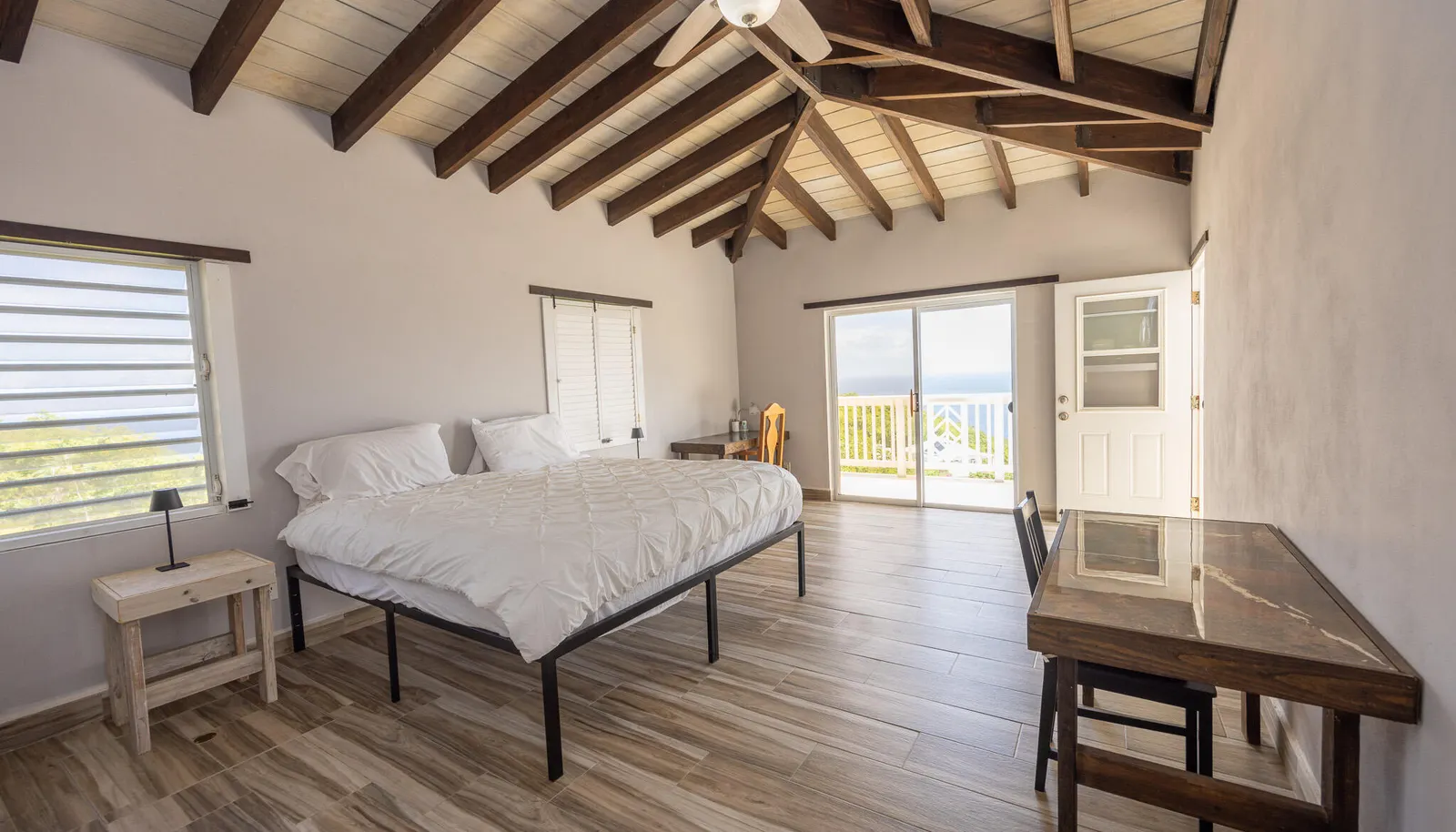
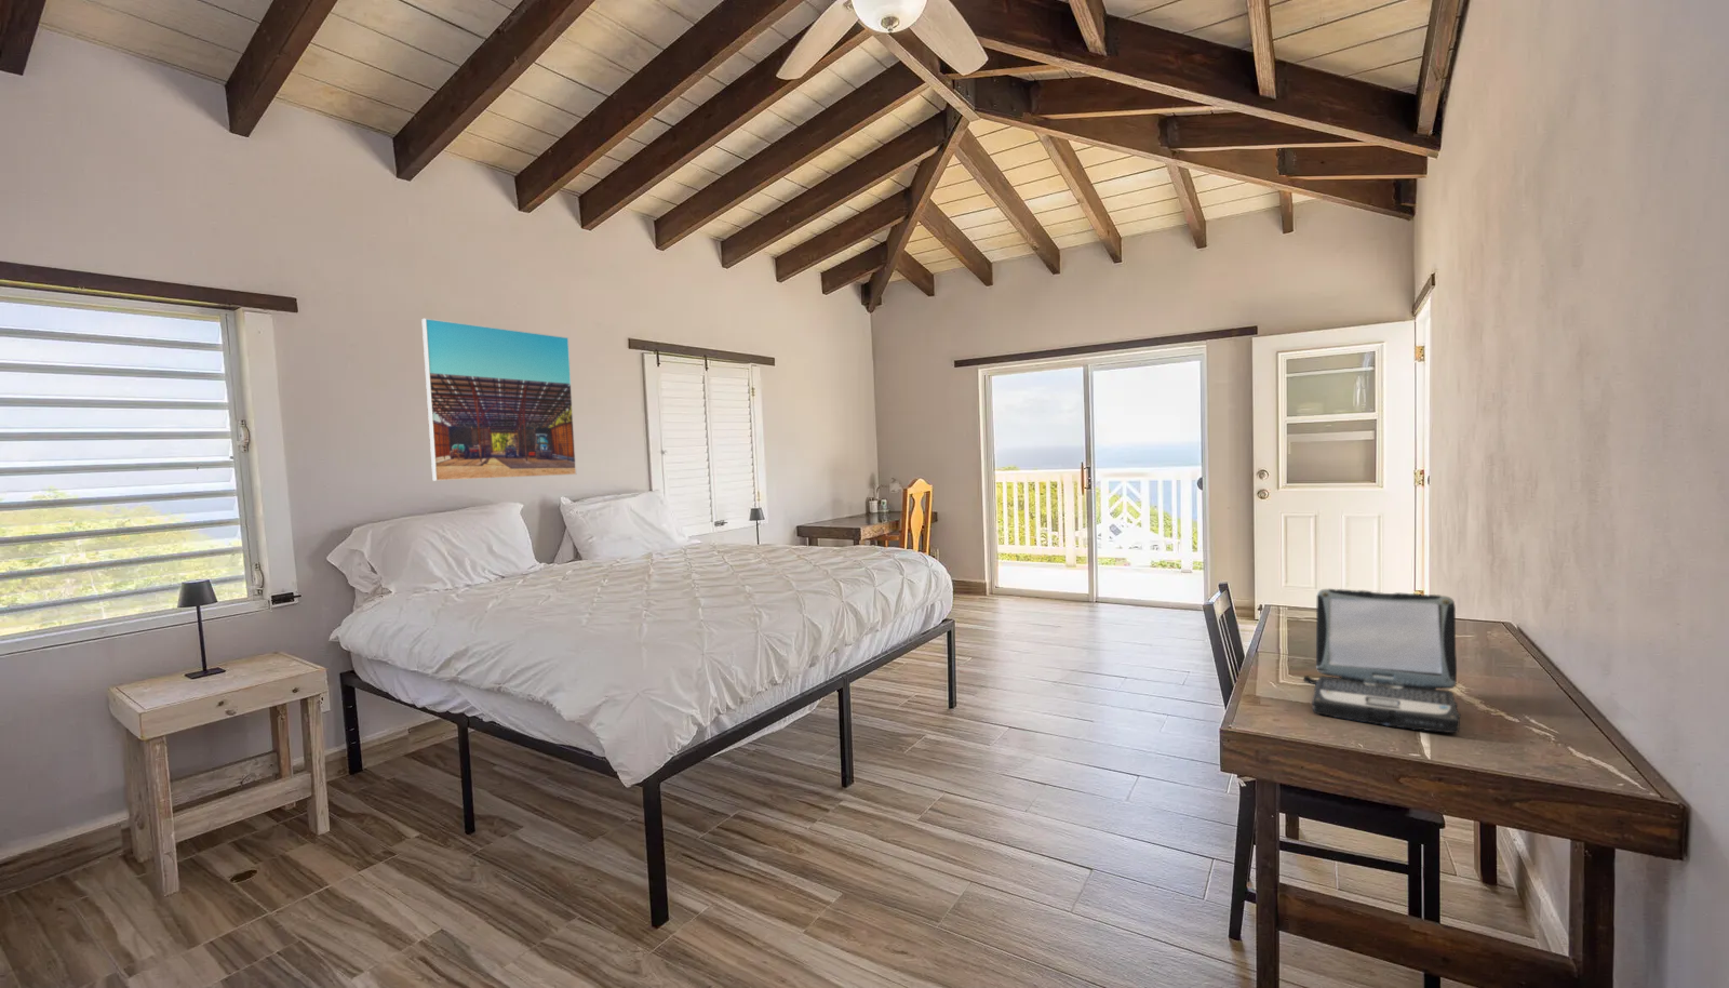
+ laptop (1380, 653)
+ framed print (506, 404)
